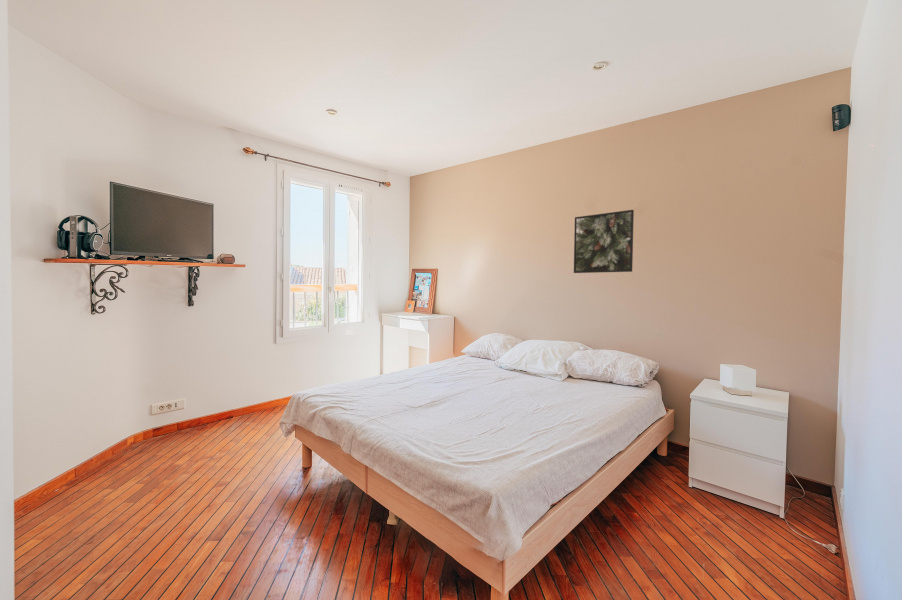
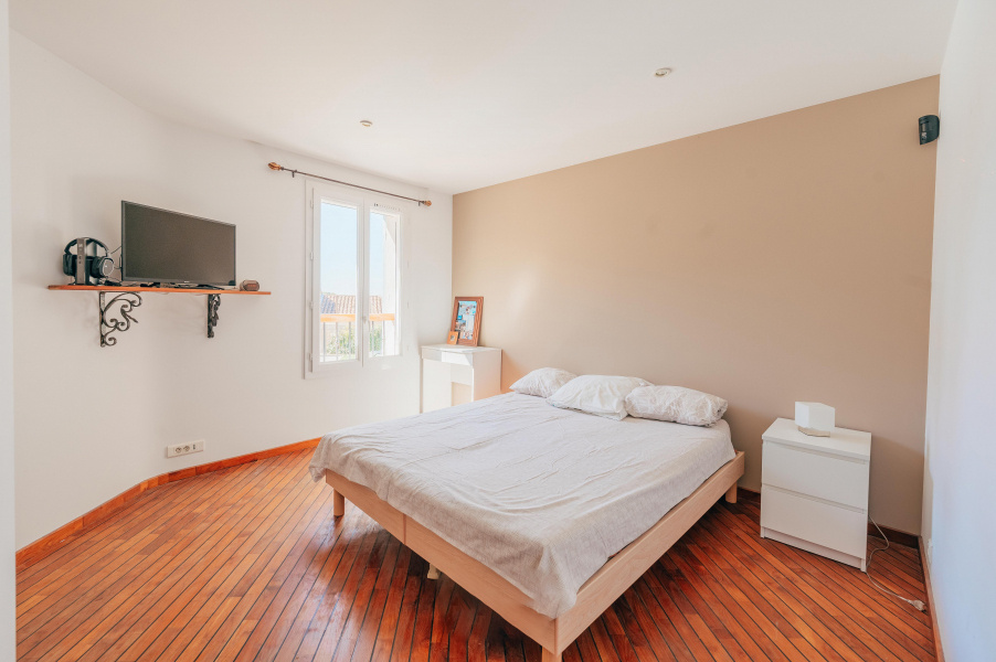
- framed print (602, 243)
